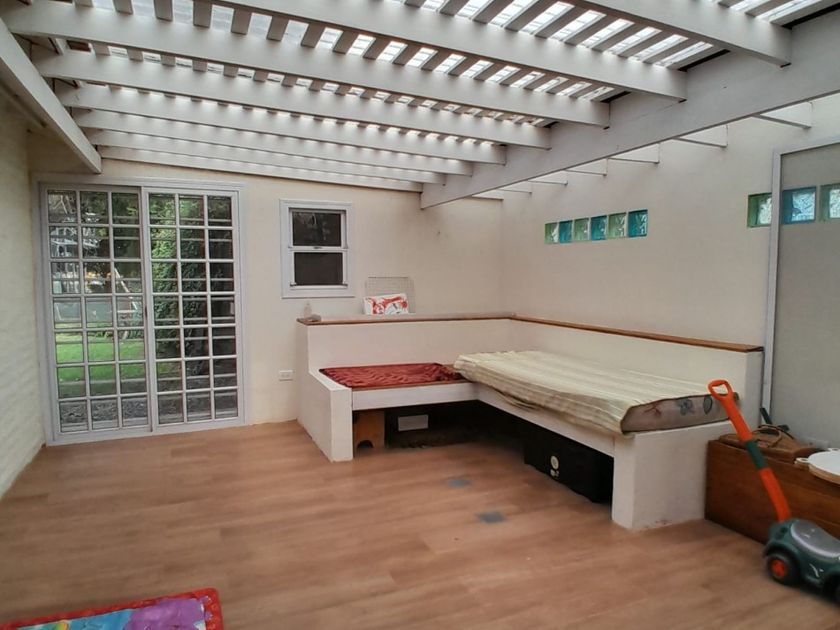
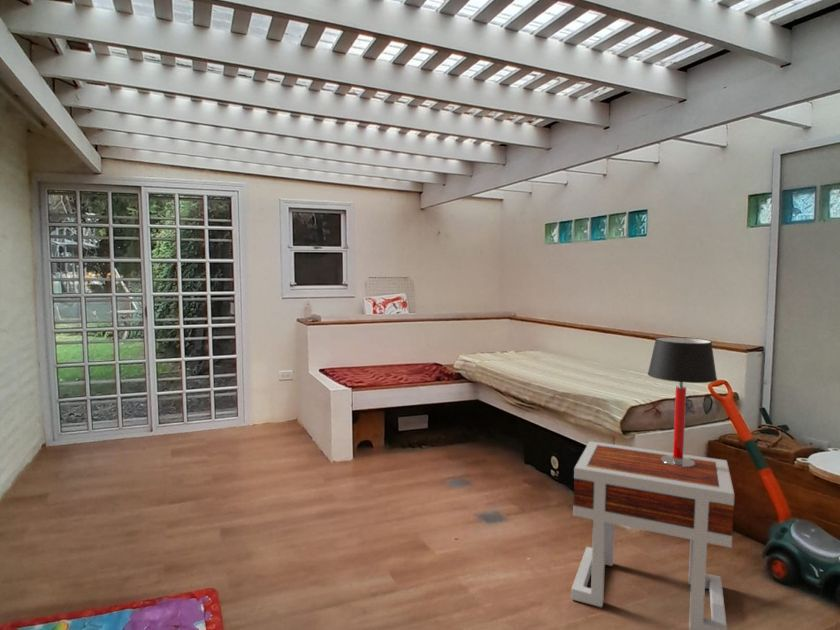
+ table lamp (680, 401)
+ side table (649, 527)
